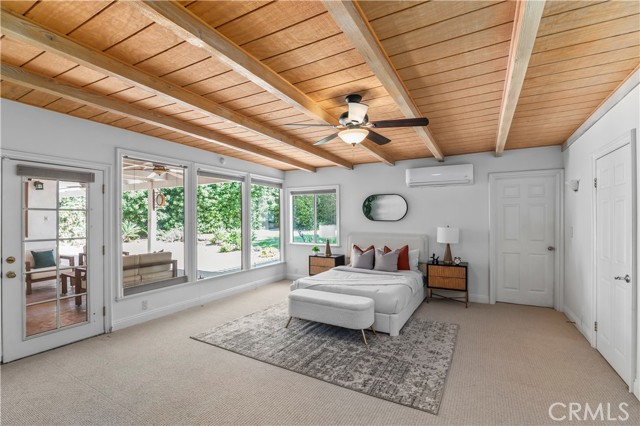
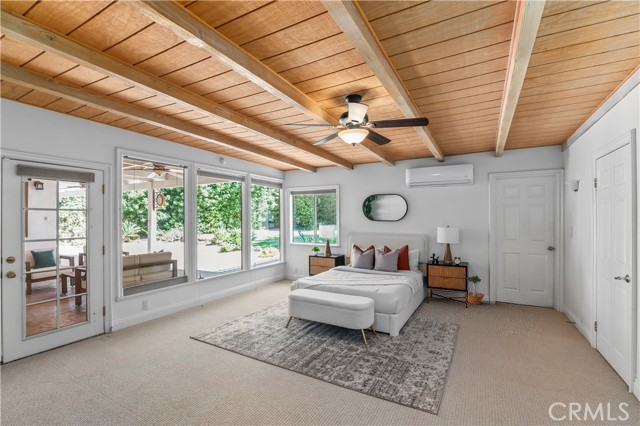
+ potted tree (474, 287)
